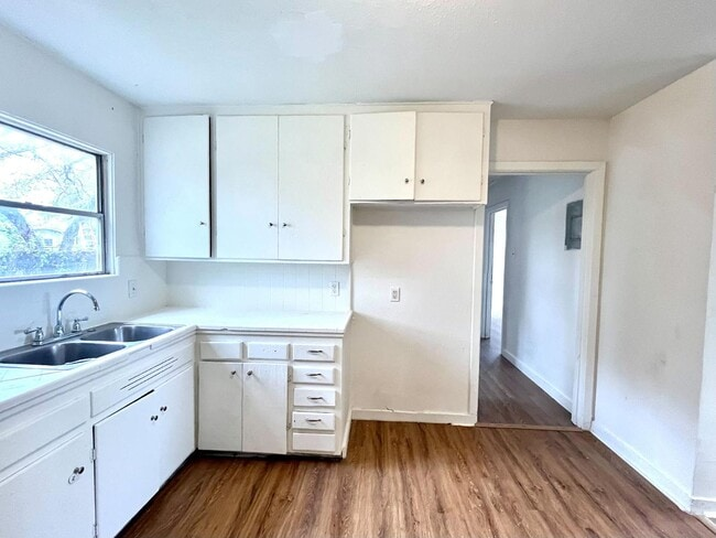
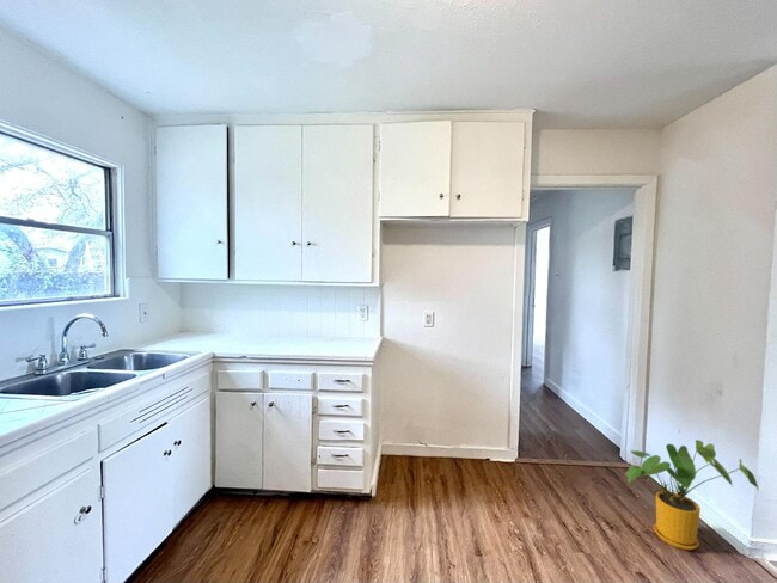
+ house plant (679, 490)
